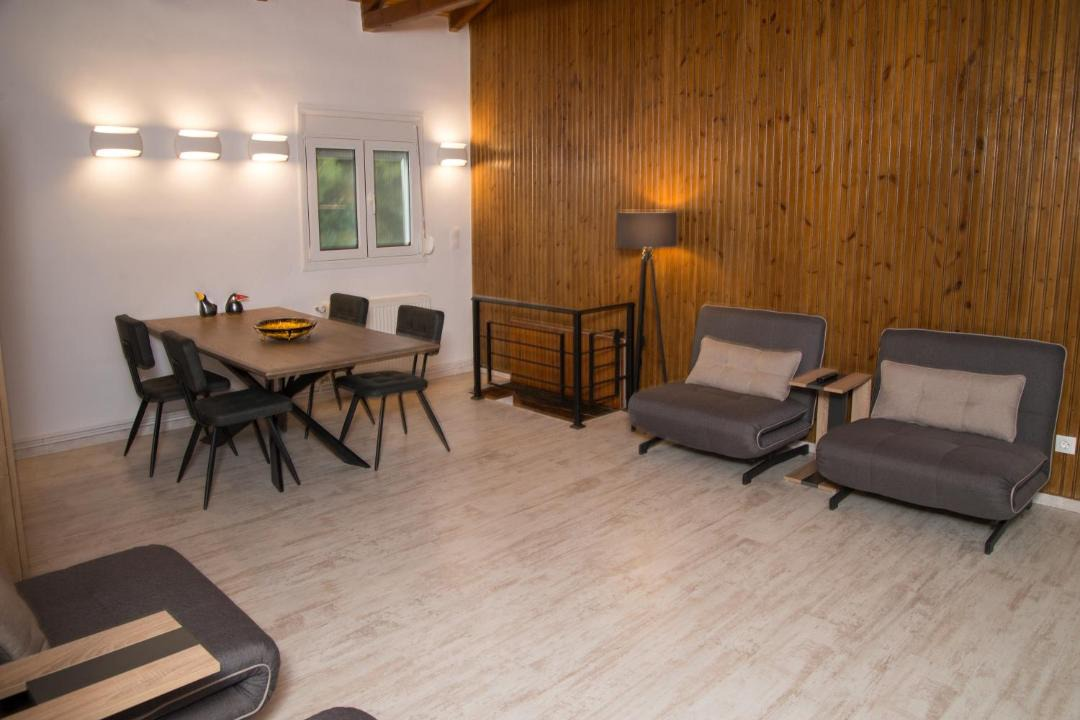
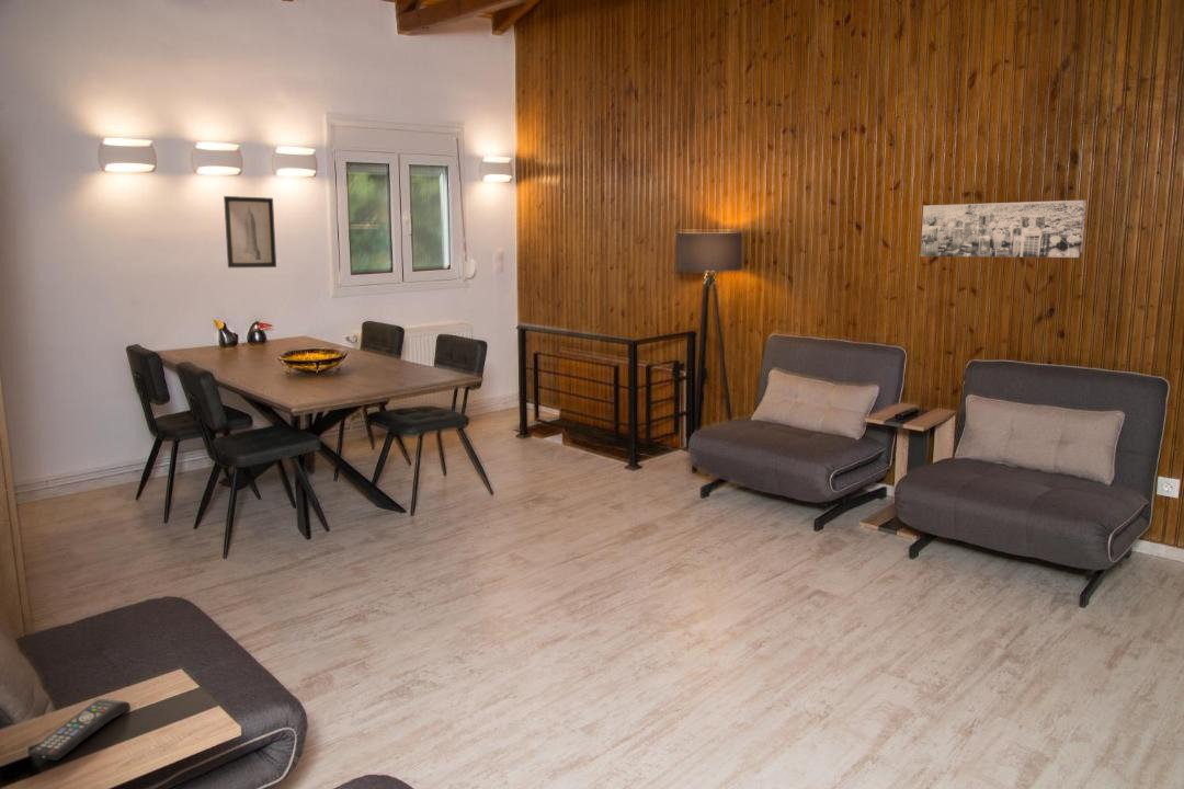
+ wall art (998, 229)
+ wall art (250, 232)
+ remote control (82, 727)
